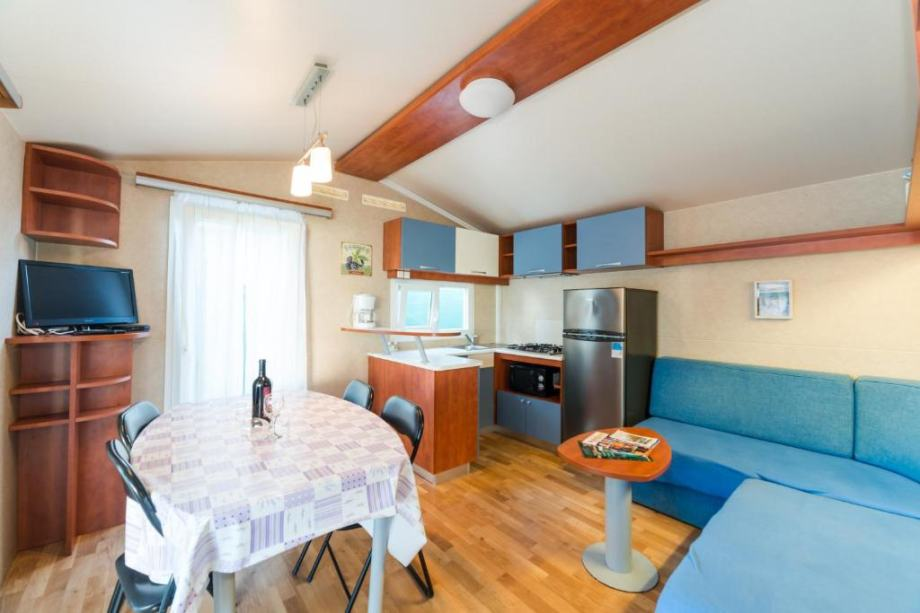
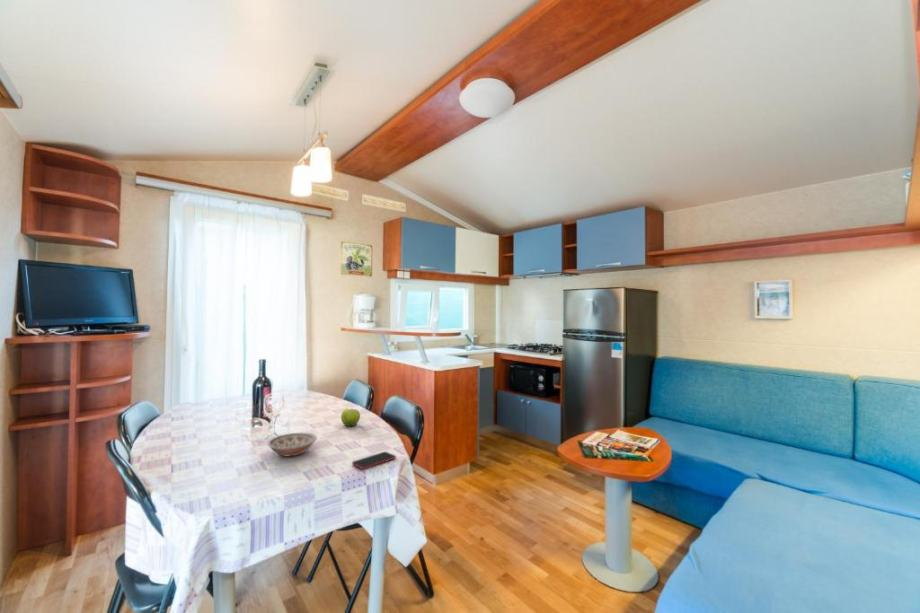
+ fruit (350, 416)
+ smartphone (374, 460)
+ bowl (292, 446)
